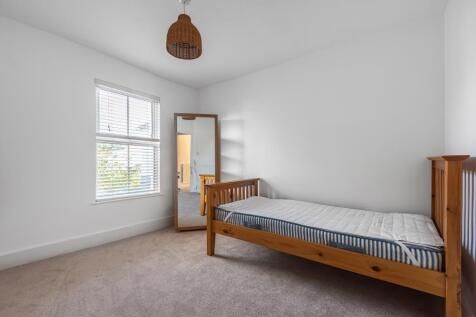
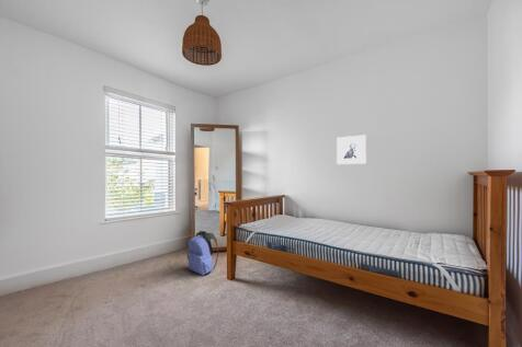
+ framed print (350, 150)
+ backpack (204, 250)
